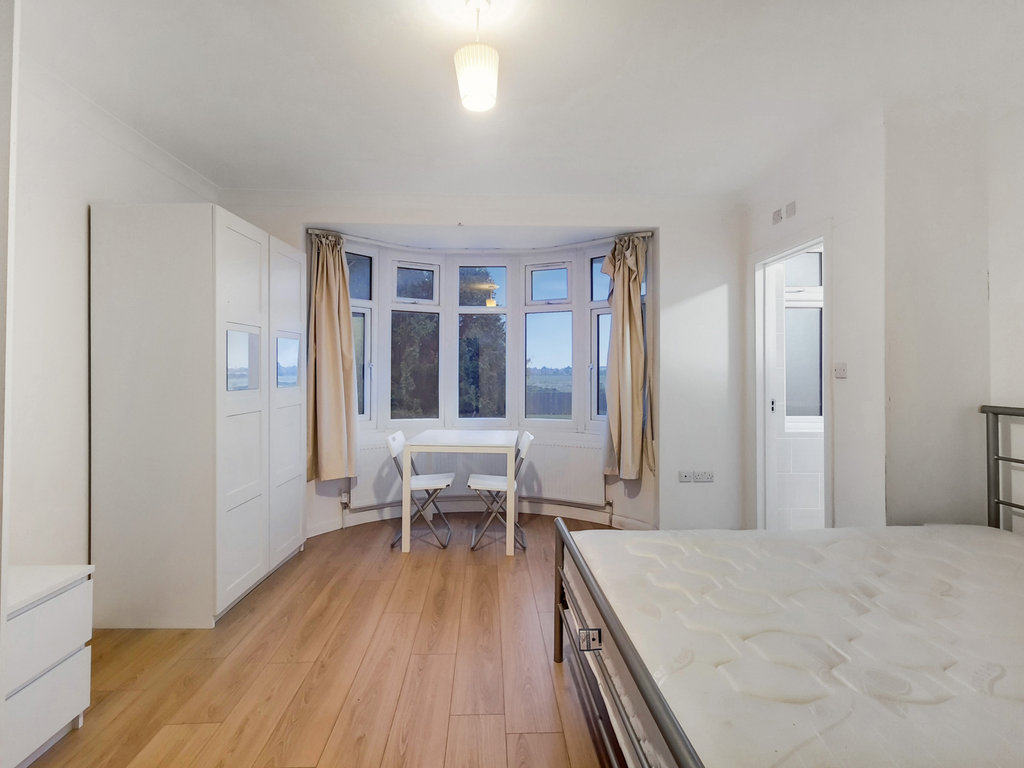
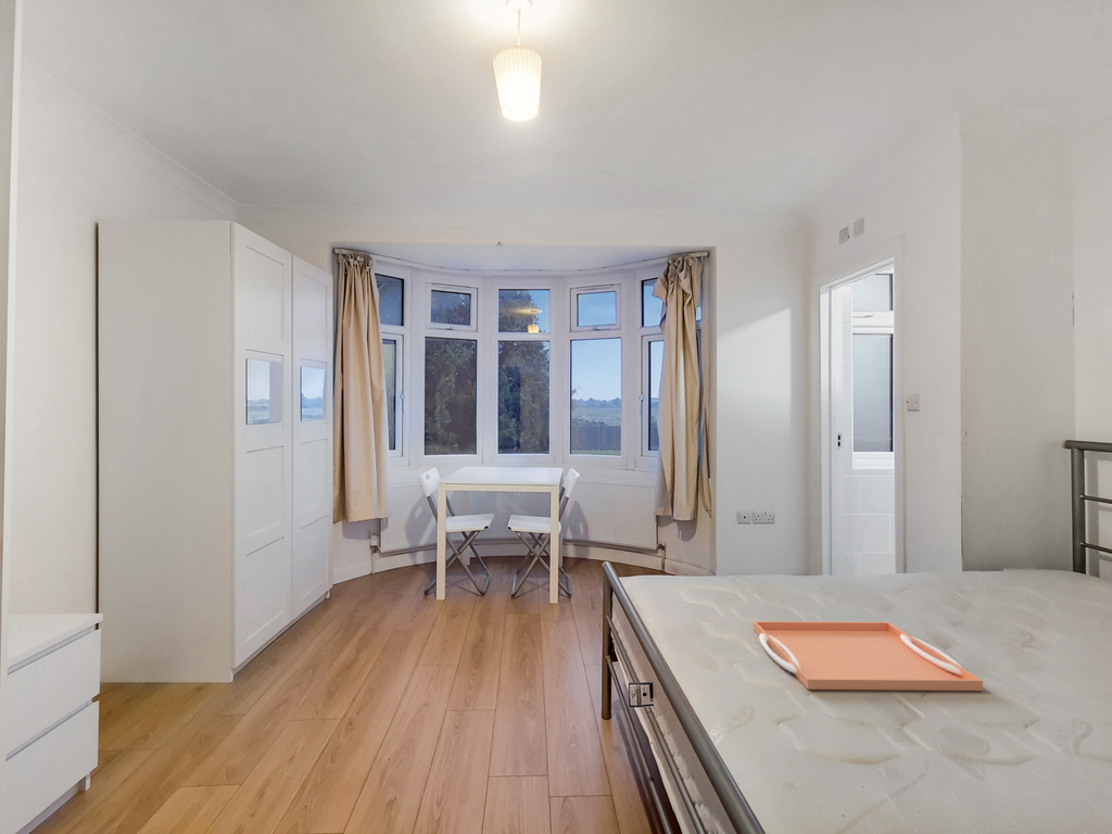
+ serving tray (852, 652)
